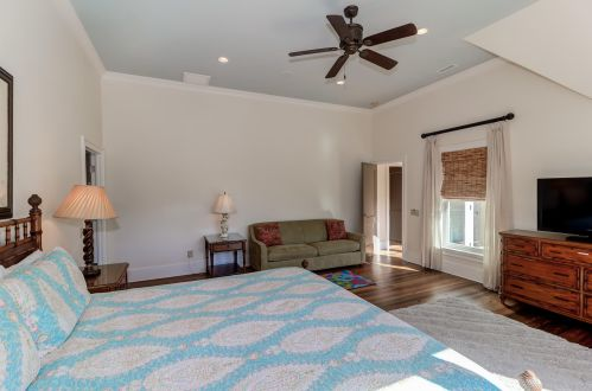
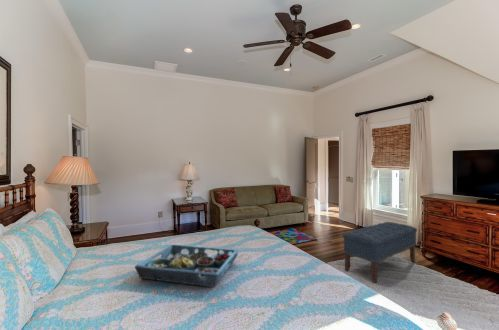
+ bench (381, 247)
+ serving tray (190, 262)
